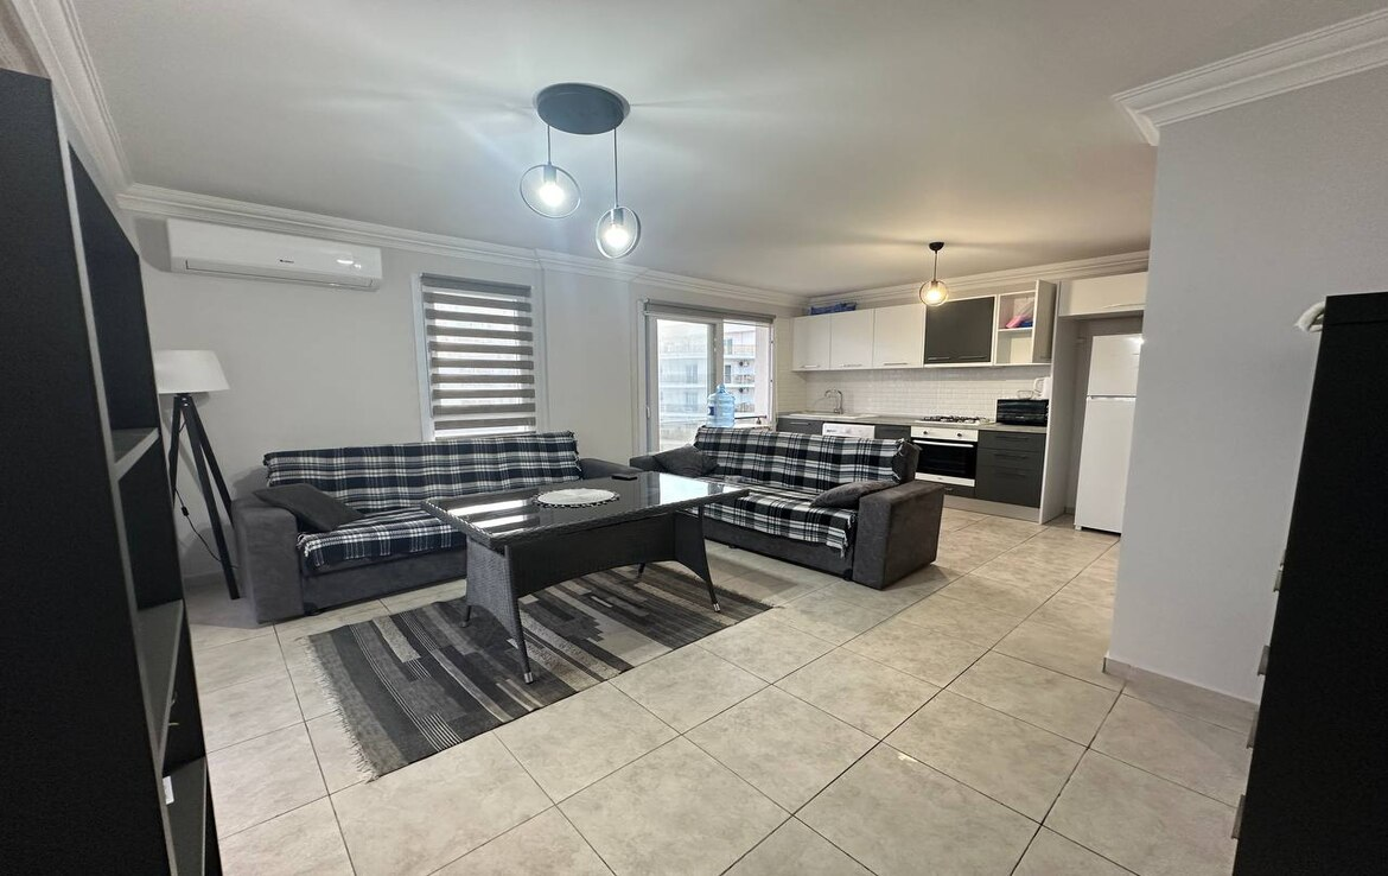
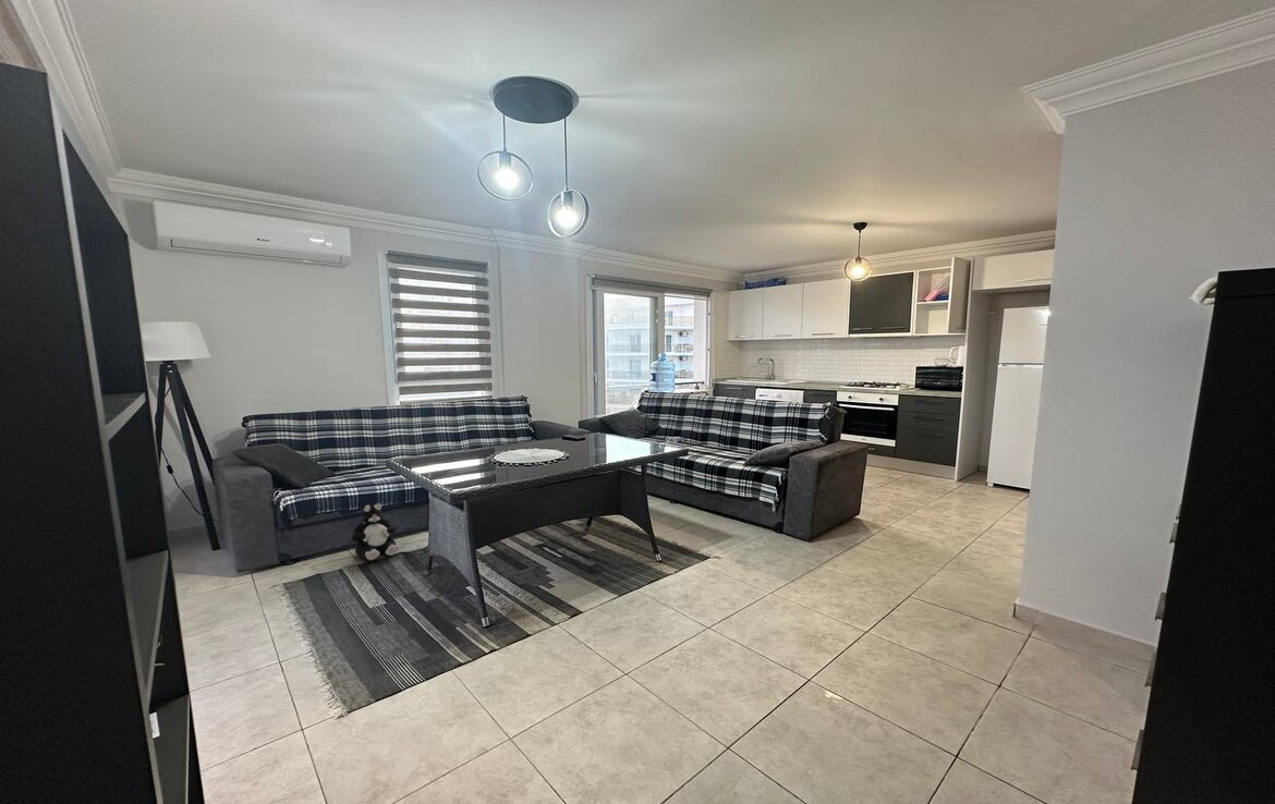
+ plush toy (375, 529)
